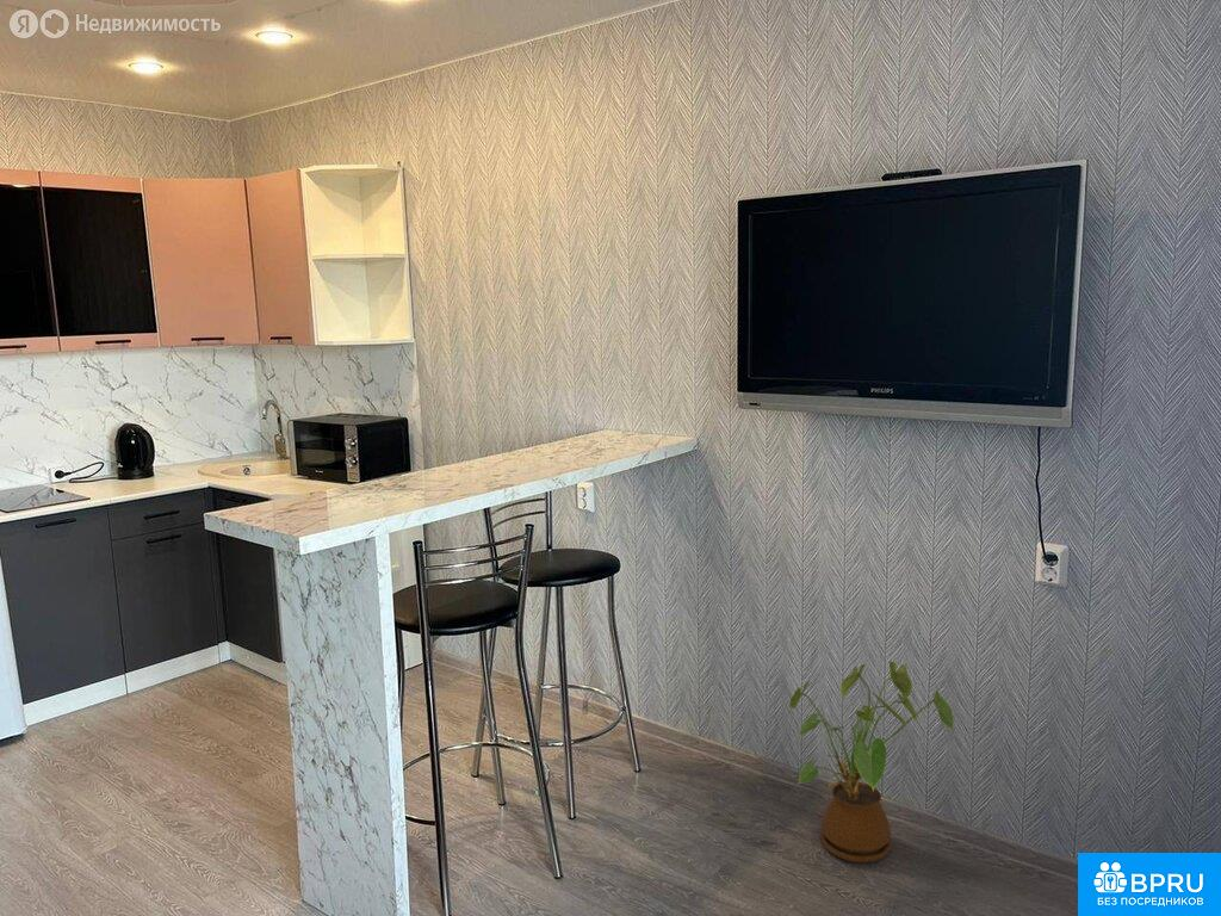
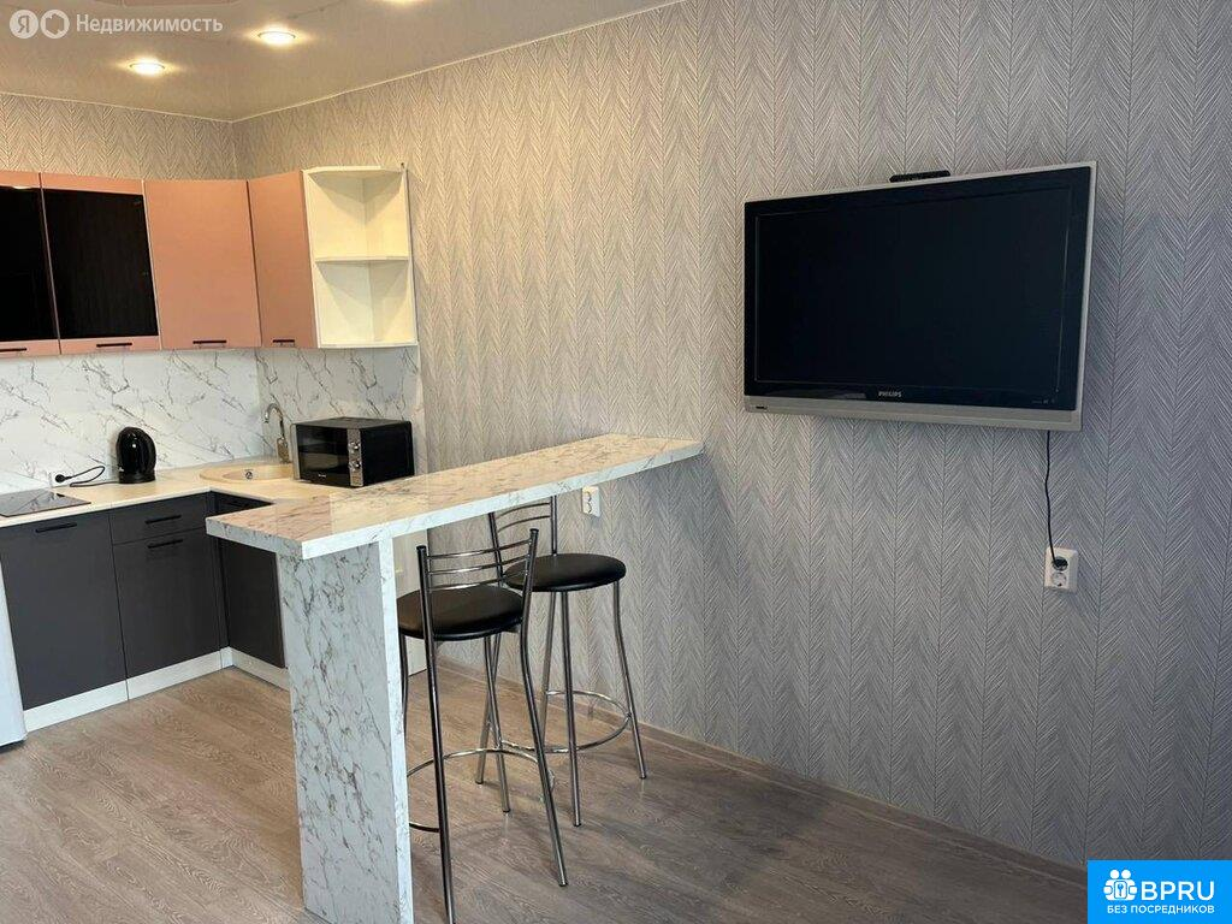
- house plant (864, 767)
